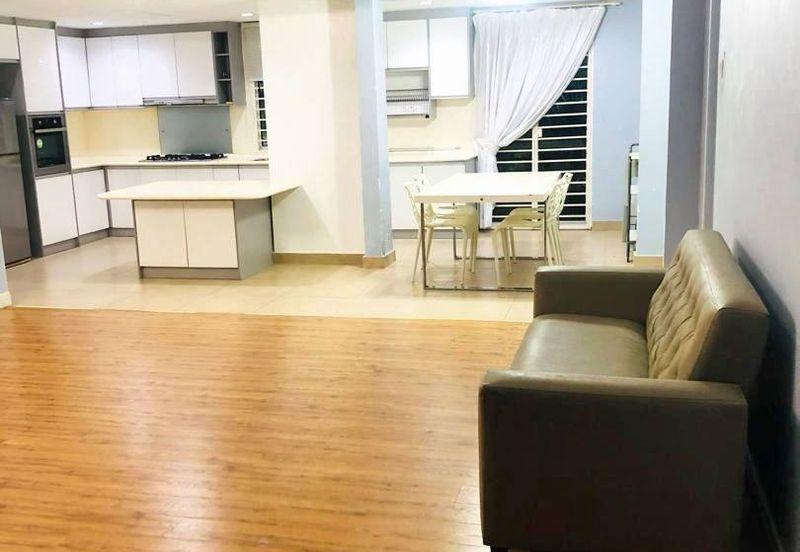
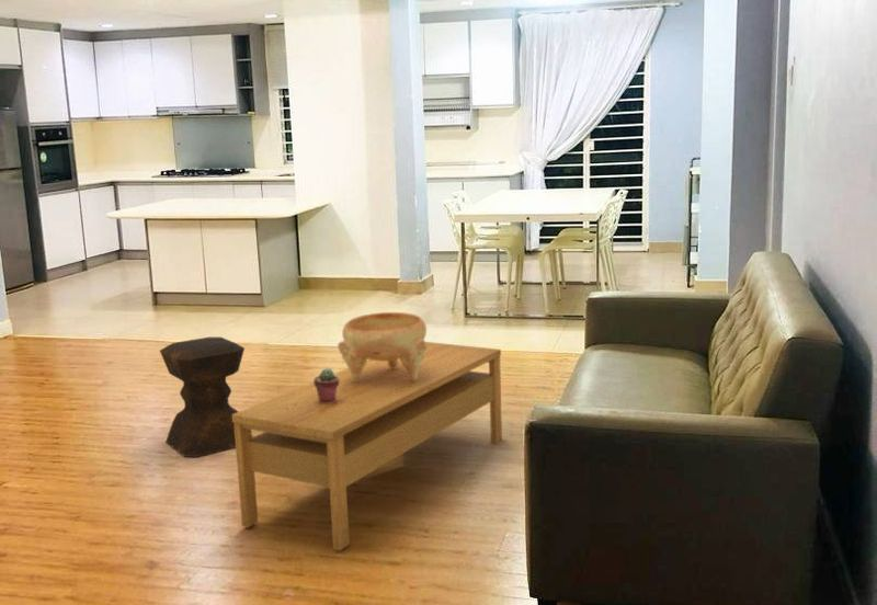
+ stool (205, 392)
+ potted succulent (327, 384)
+ coffee table (384, 429)
+ decorative bowl (381, 347)
